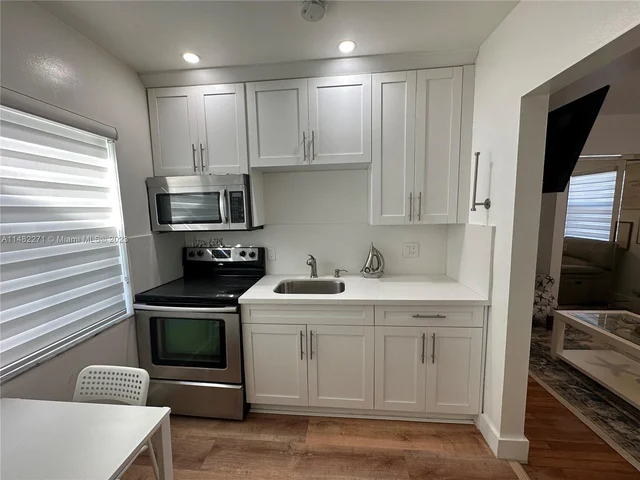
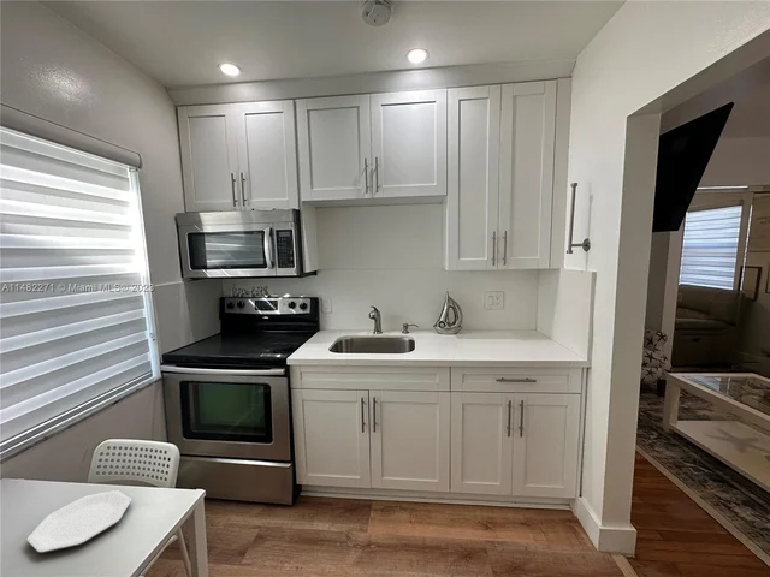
+ plate (83, 519)
